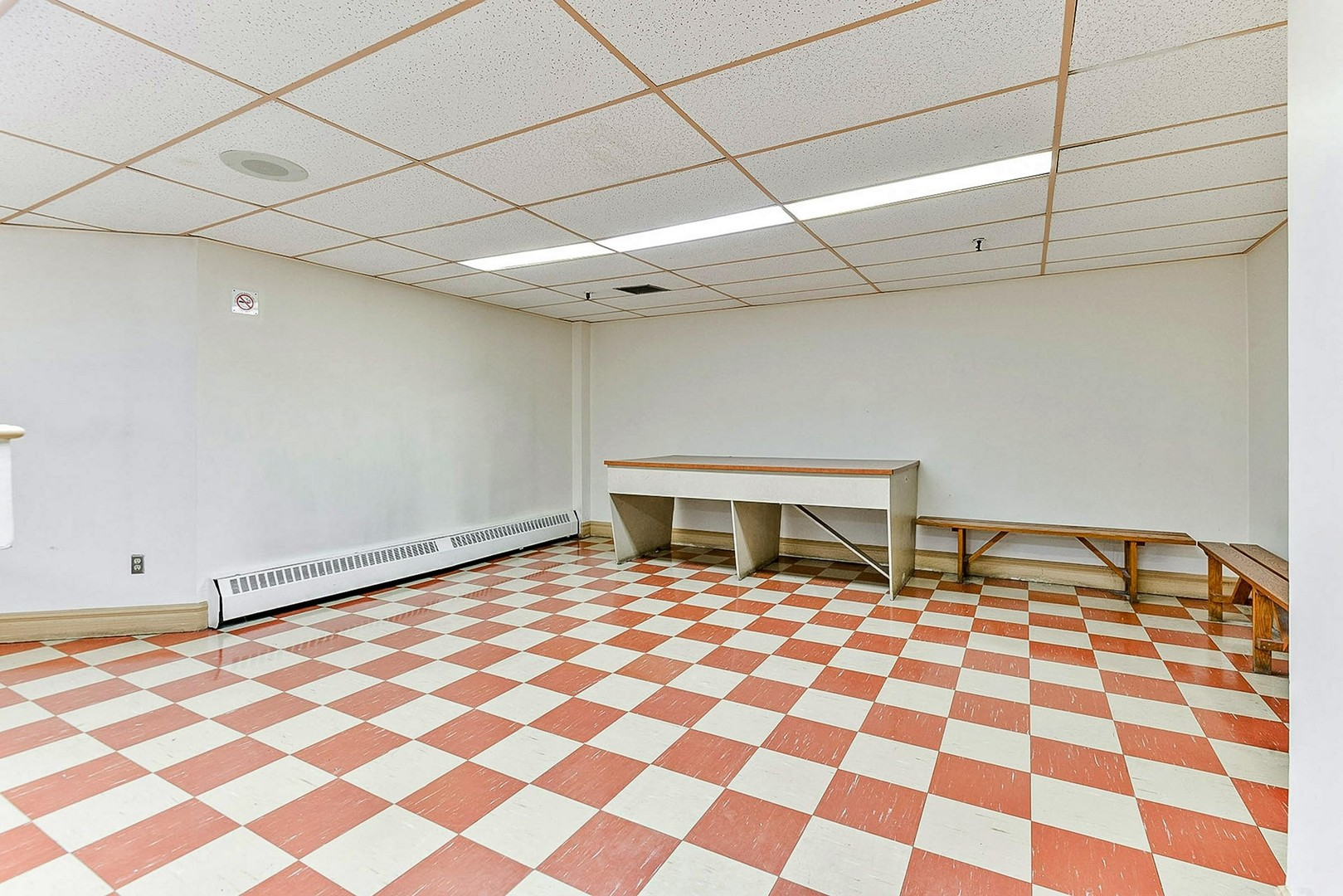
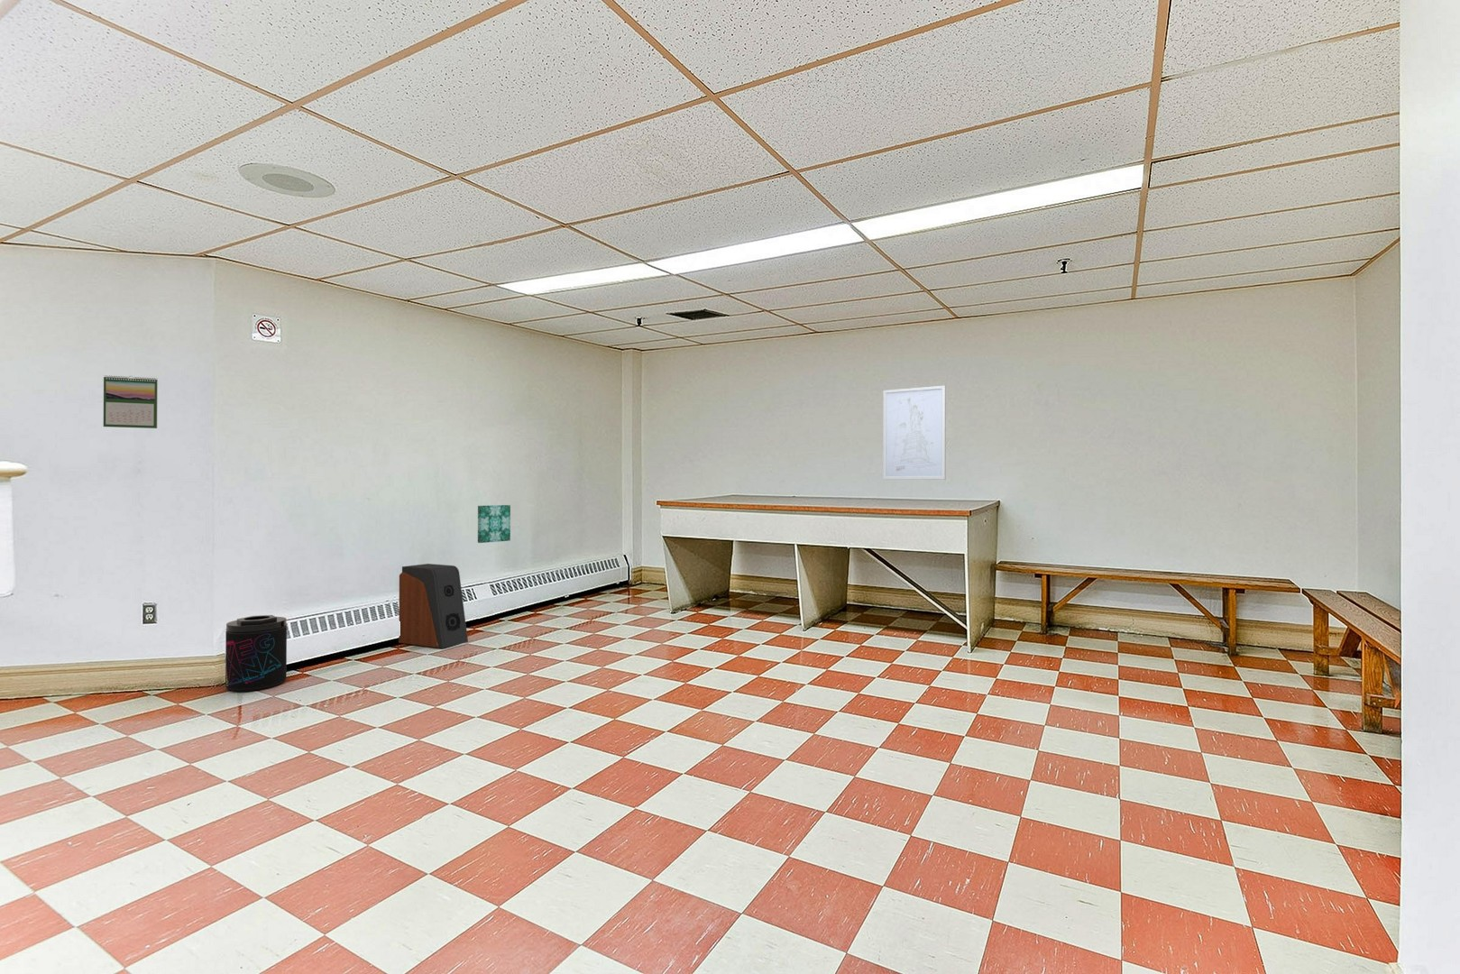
+ wall art (913, 434)
+ calendar (130, 401)
+ wall art (495, 523)
+ speaker (435, 604)
+ supplement container (257, 651)
